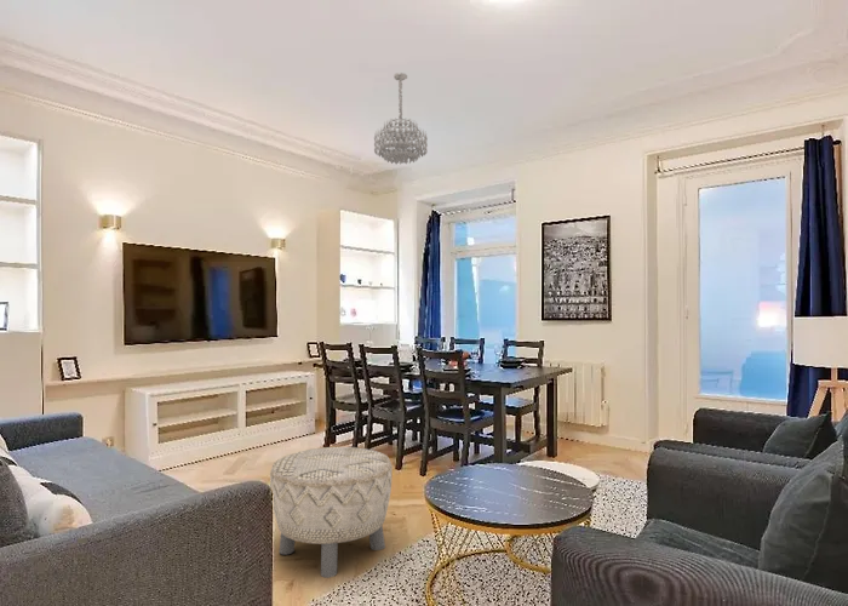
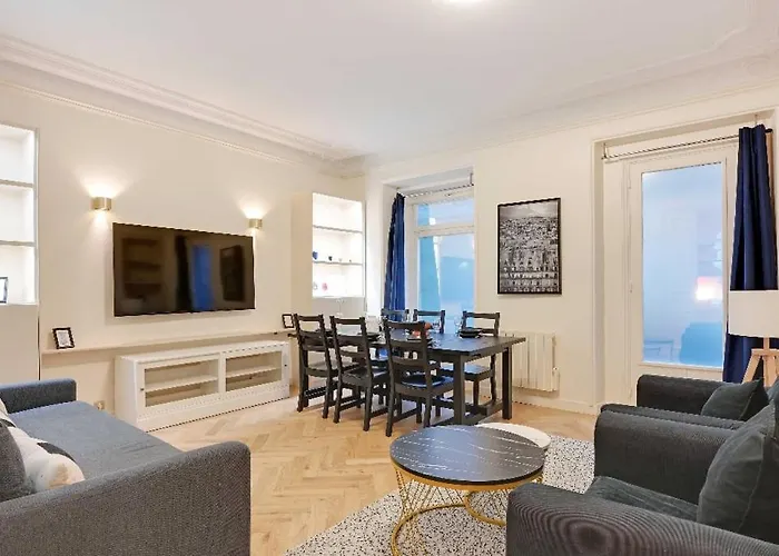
- ottoman (332, 503)
- chandelier (400, 118)
